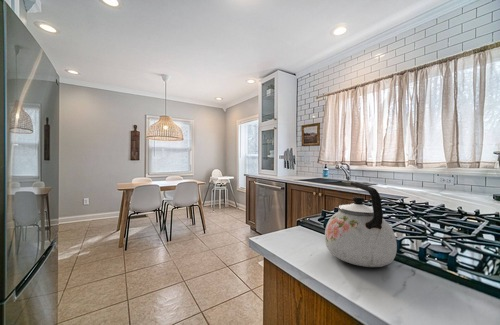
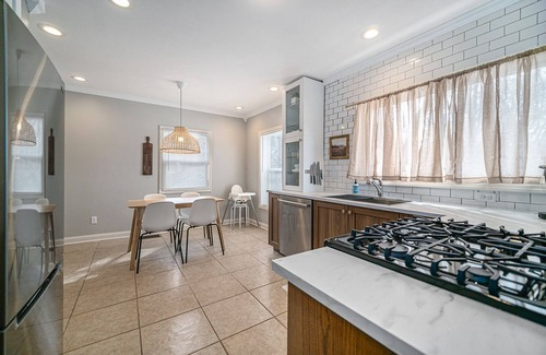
- kettle (357, 219)
